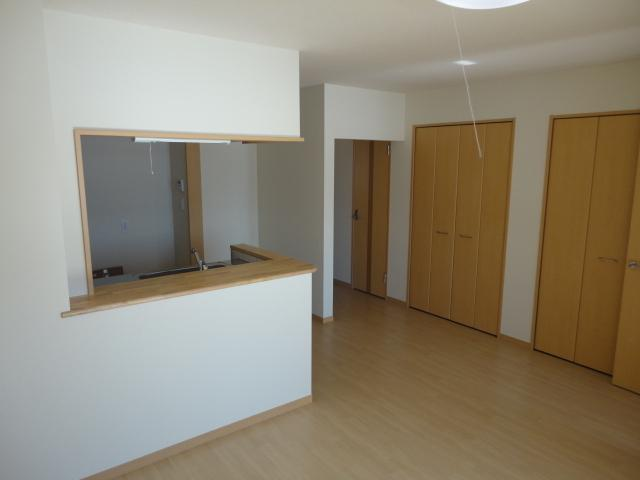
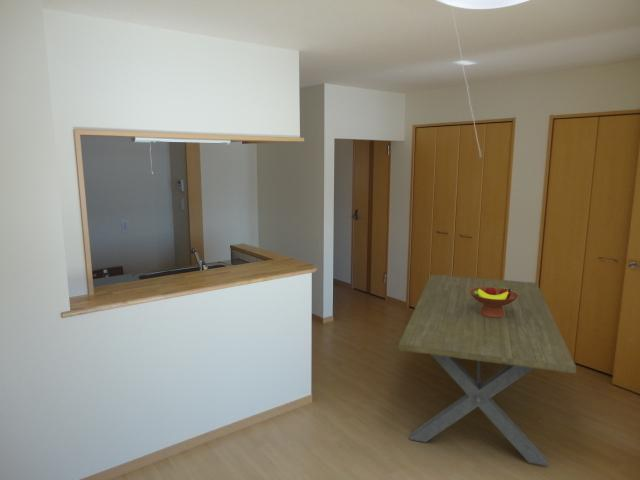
+ fruit bowl (493, 299)
+ dining table (479, 352)
